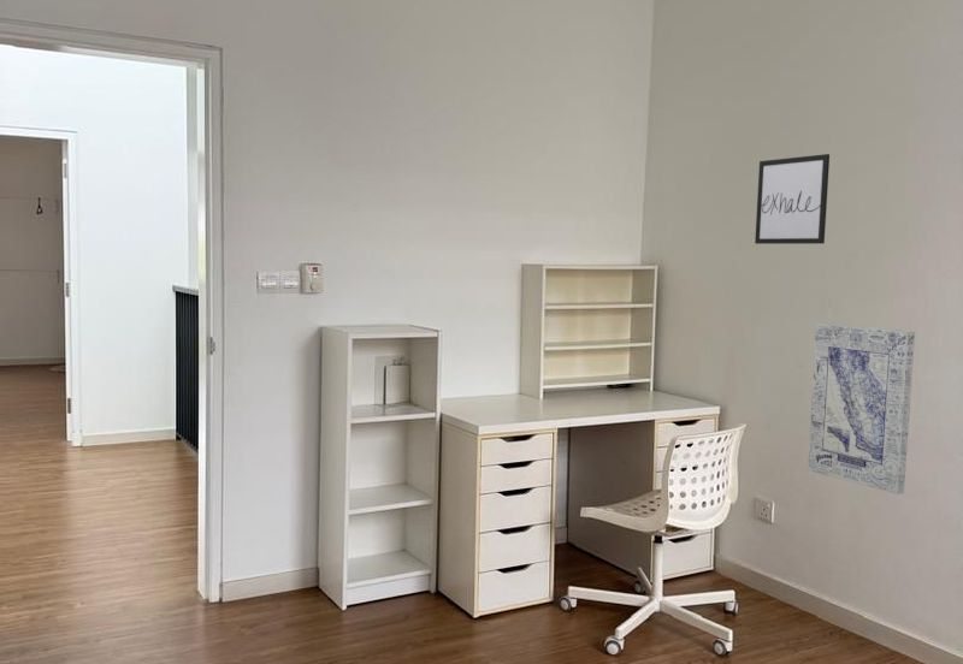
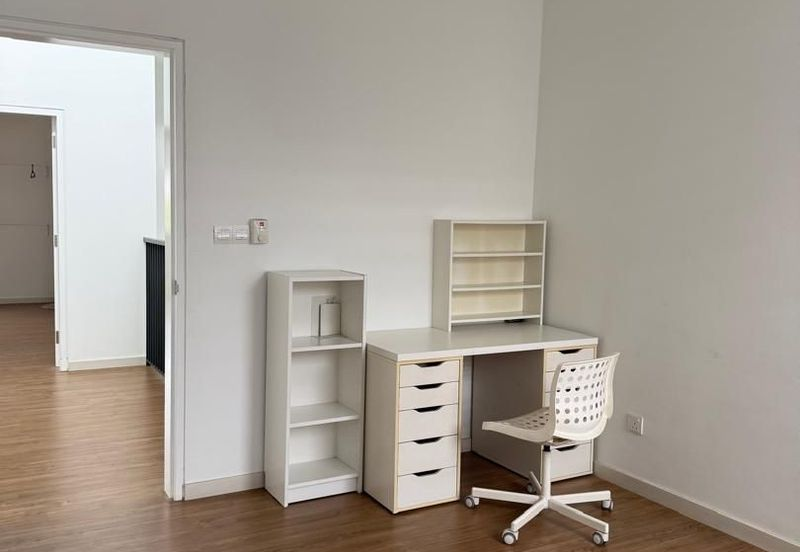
- wall art (858, 404)
- wall art (790, 201)
